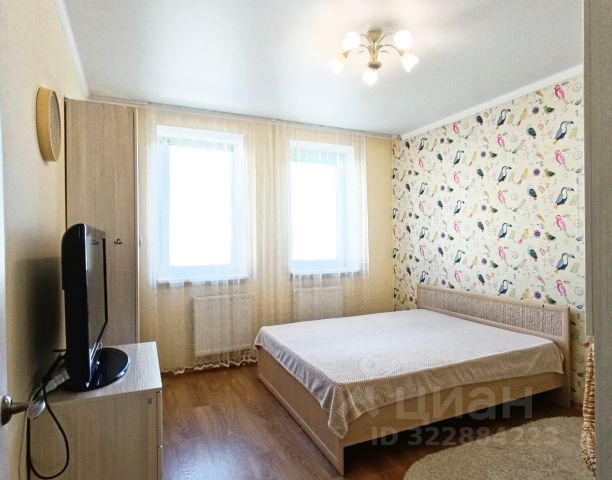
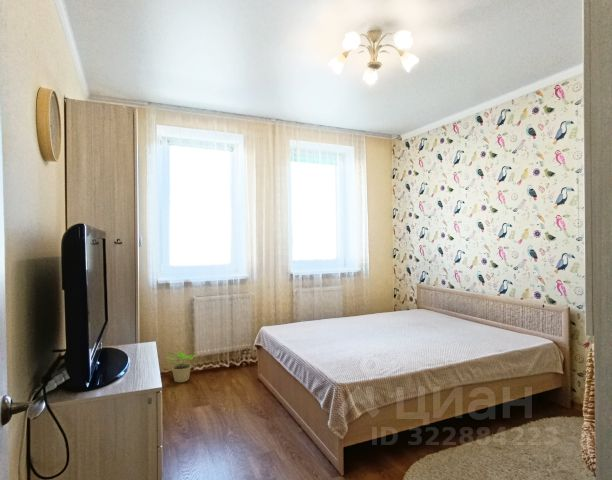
+ potted plant (179, 363)
